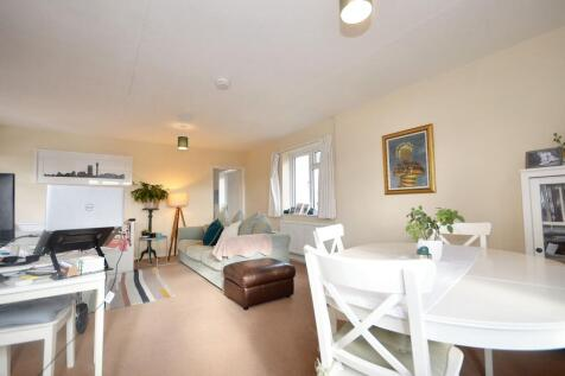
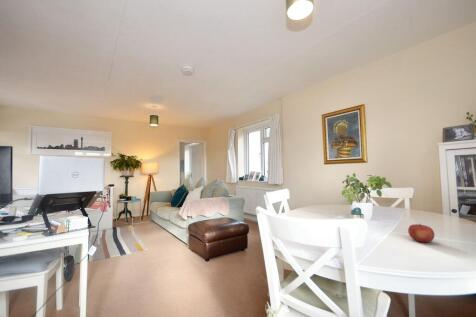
+ fruit (420, 232)
